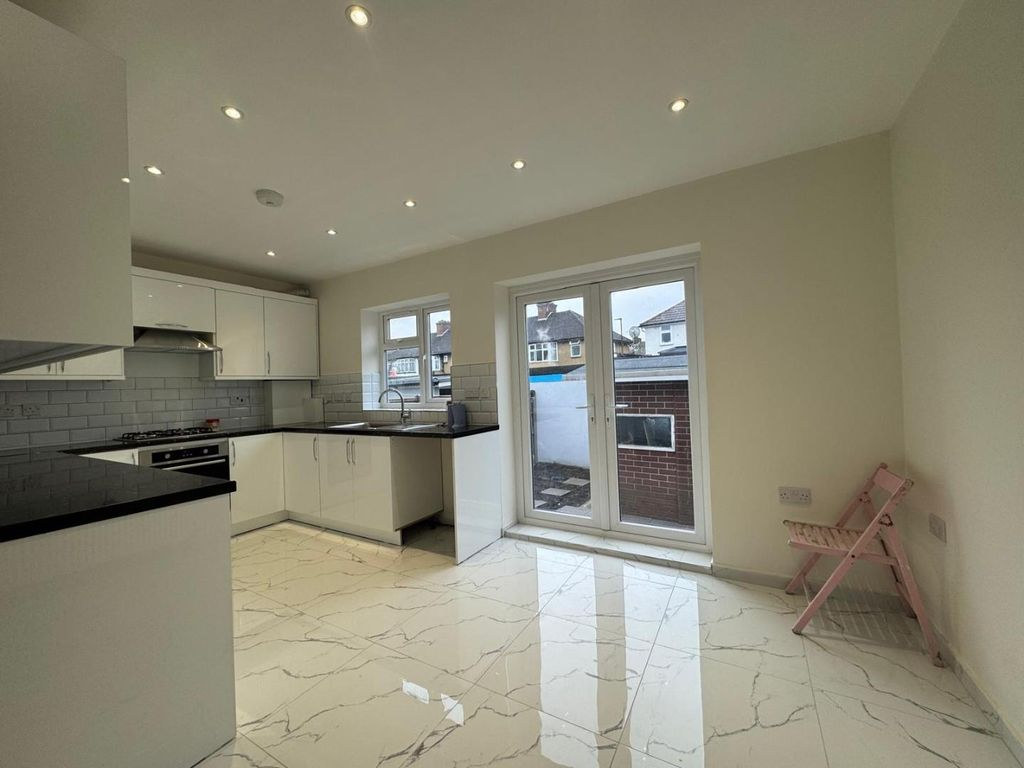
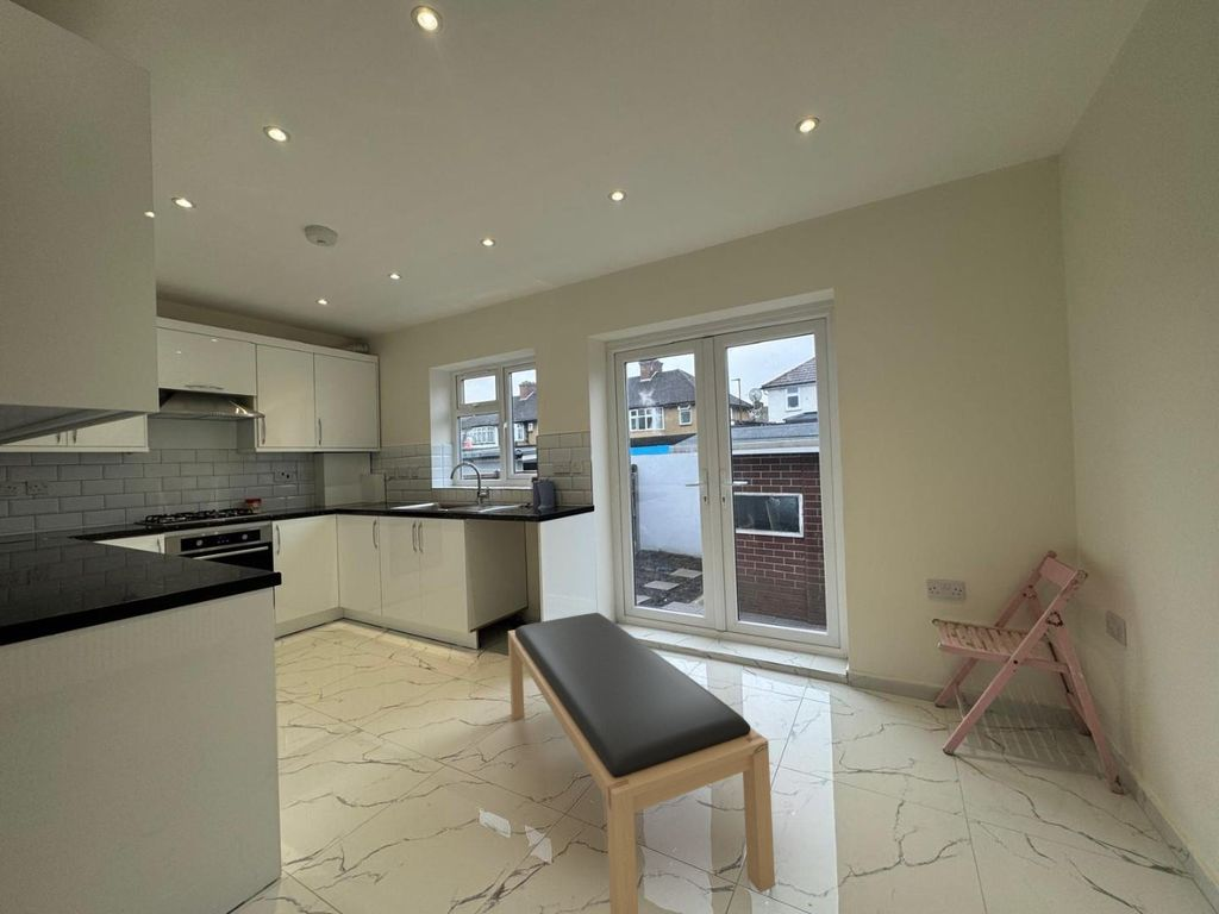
+ bench (605, 716)
